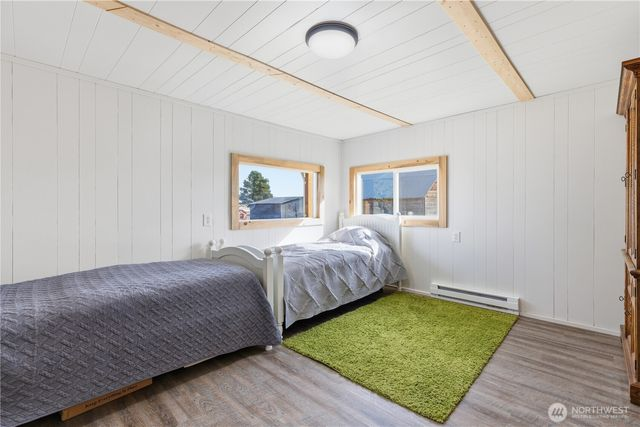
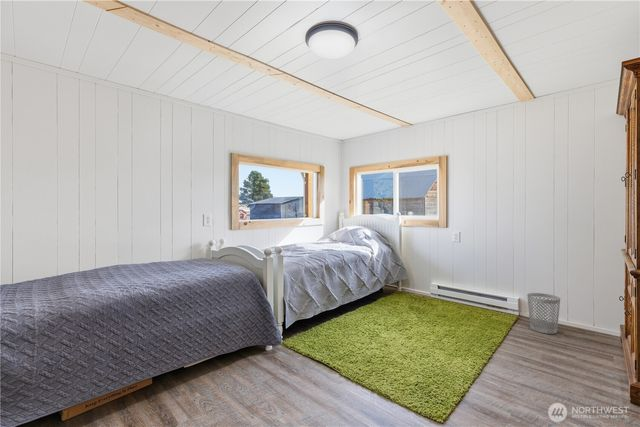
+ wastebasket (543, 313)
